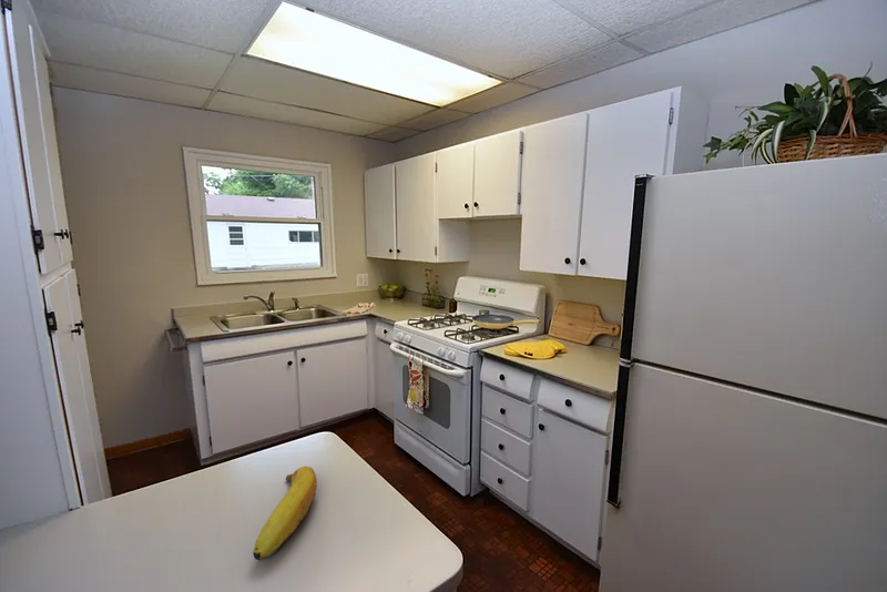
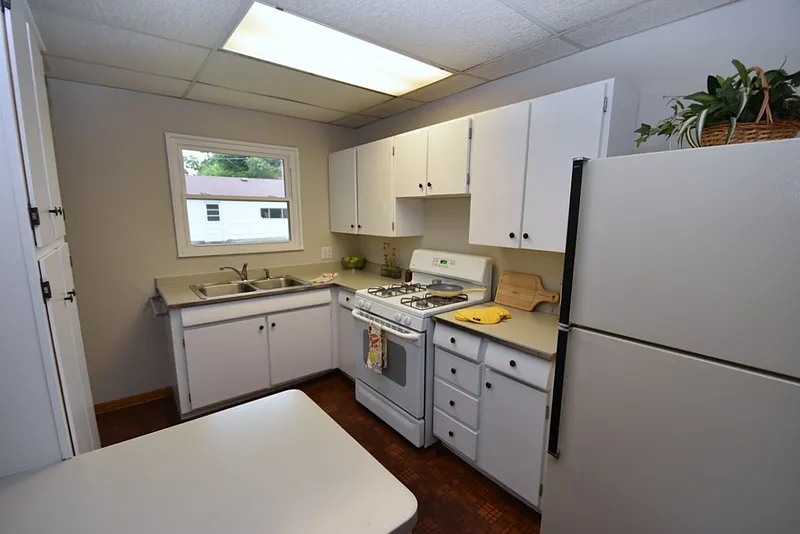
- fruit (281, 501)
